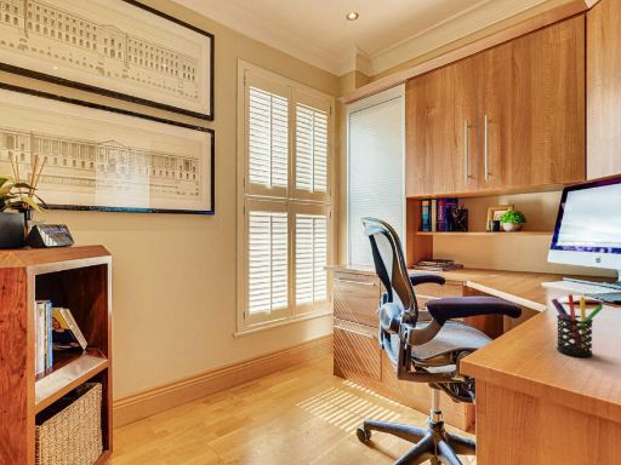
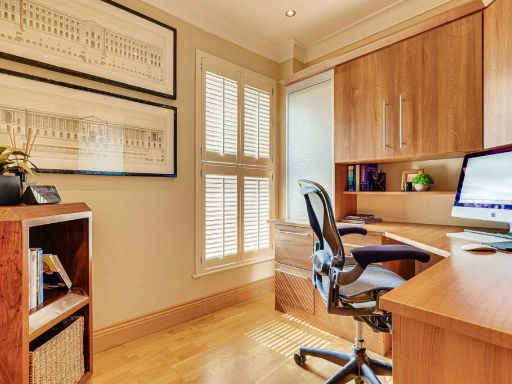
- pen holder (577, 323)
